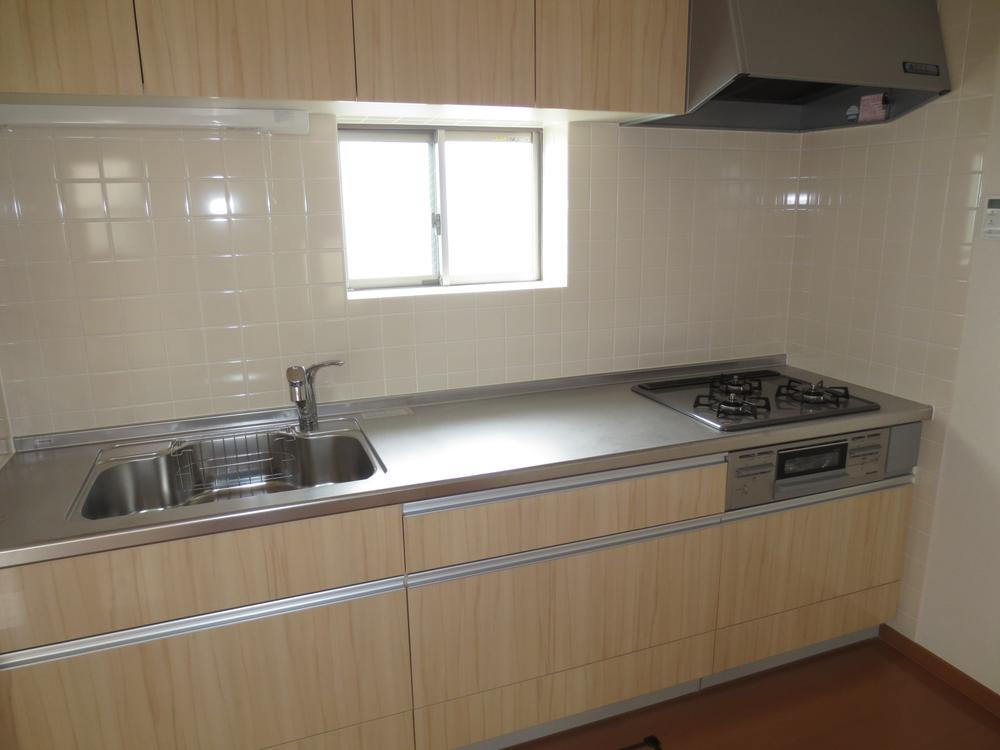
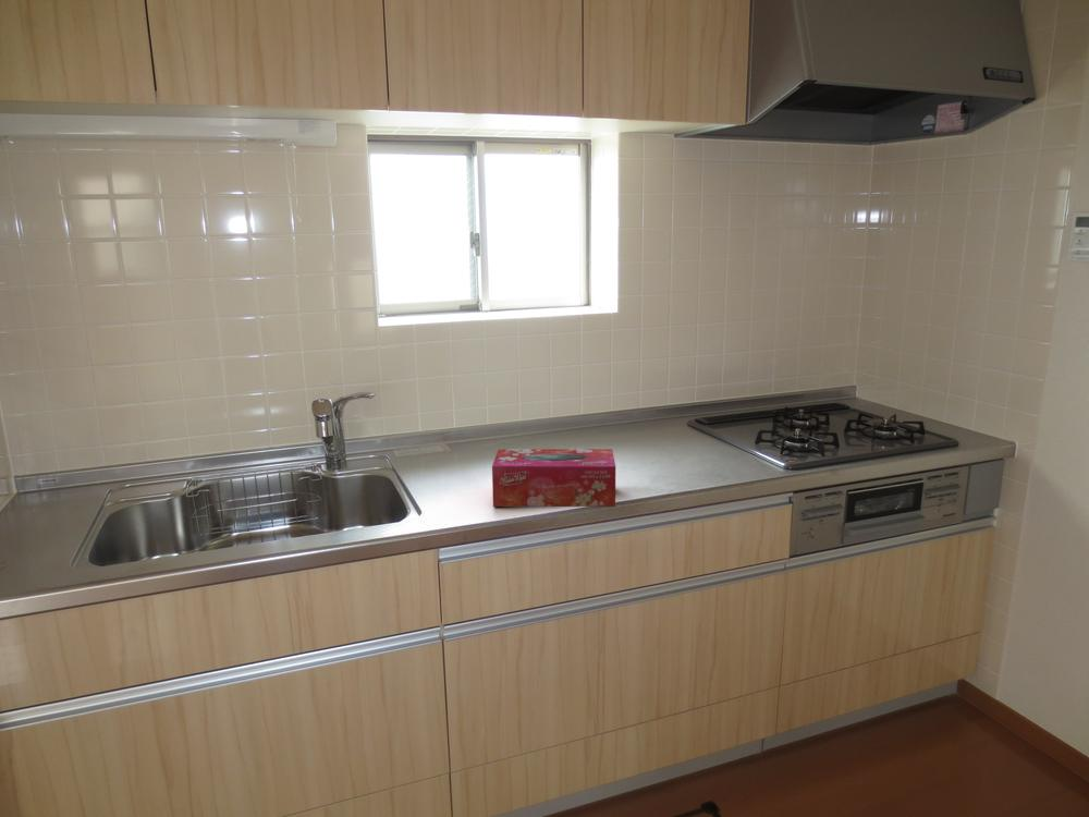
+ tissue box (554, 476)
